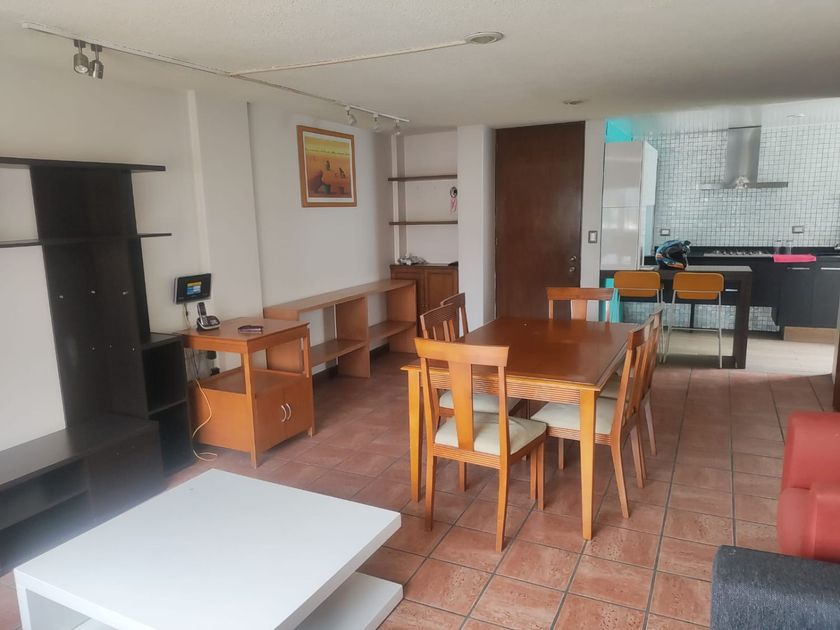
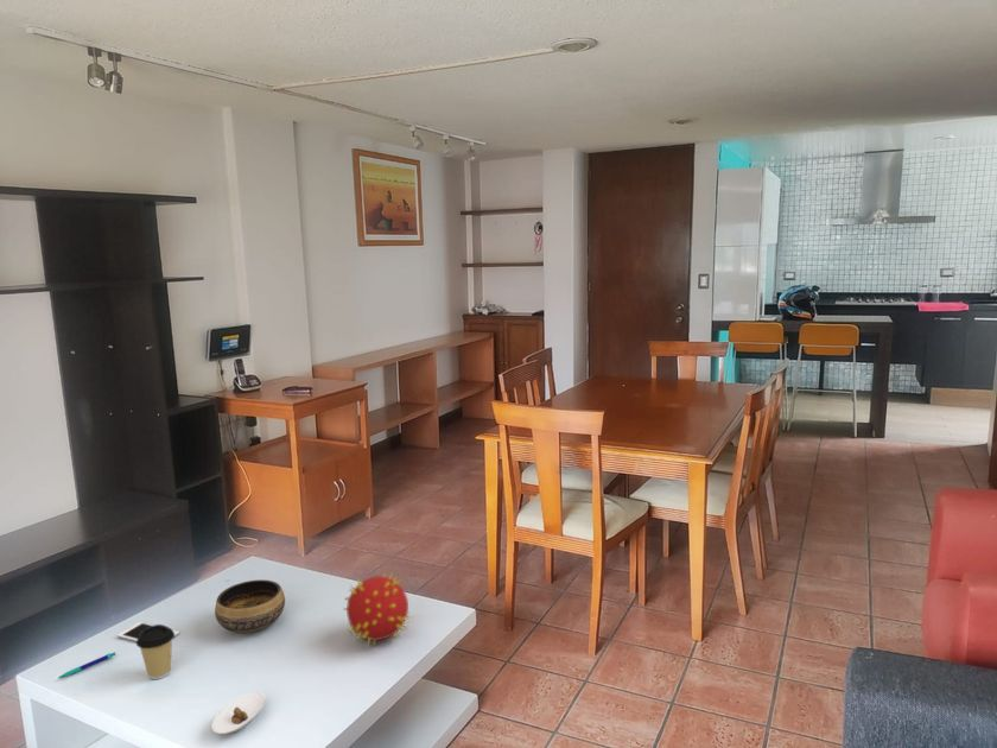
+ virus model (377, 608)
+ saucer (239, 716)
+ bowl (250, 608)
+ cell phone (146, 627)
+ coffee cup (157, 652)
+ pen (87, 665)
